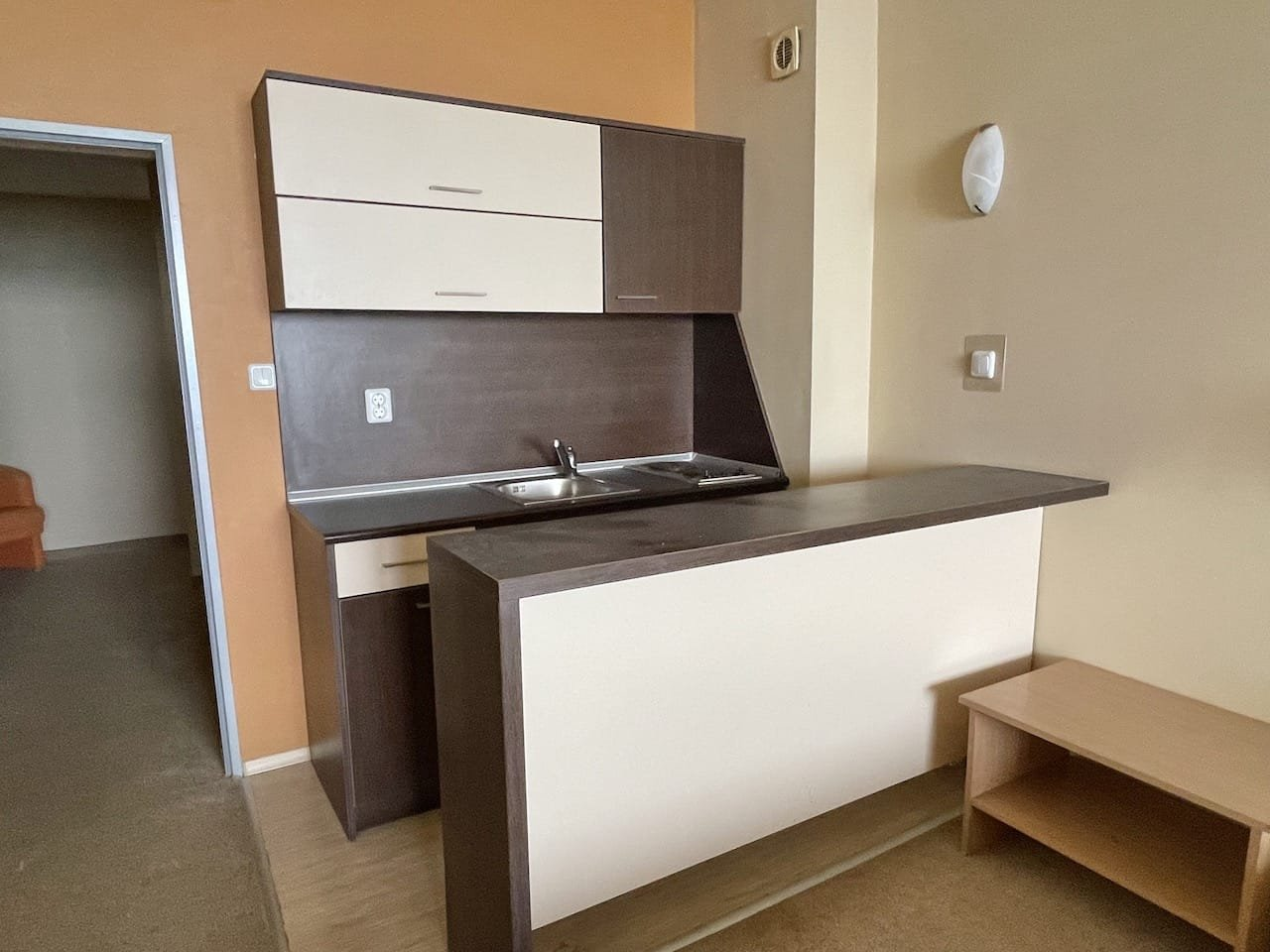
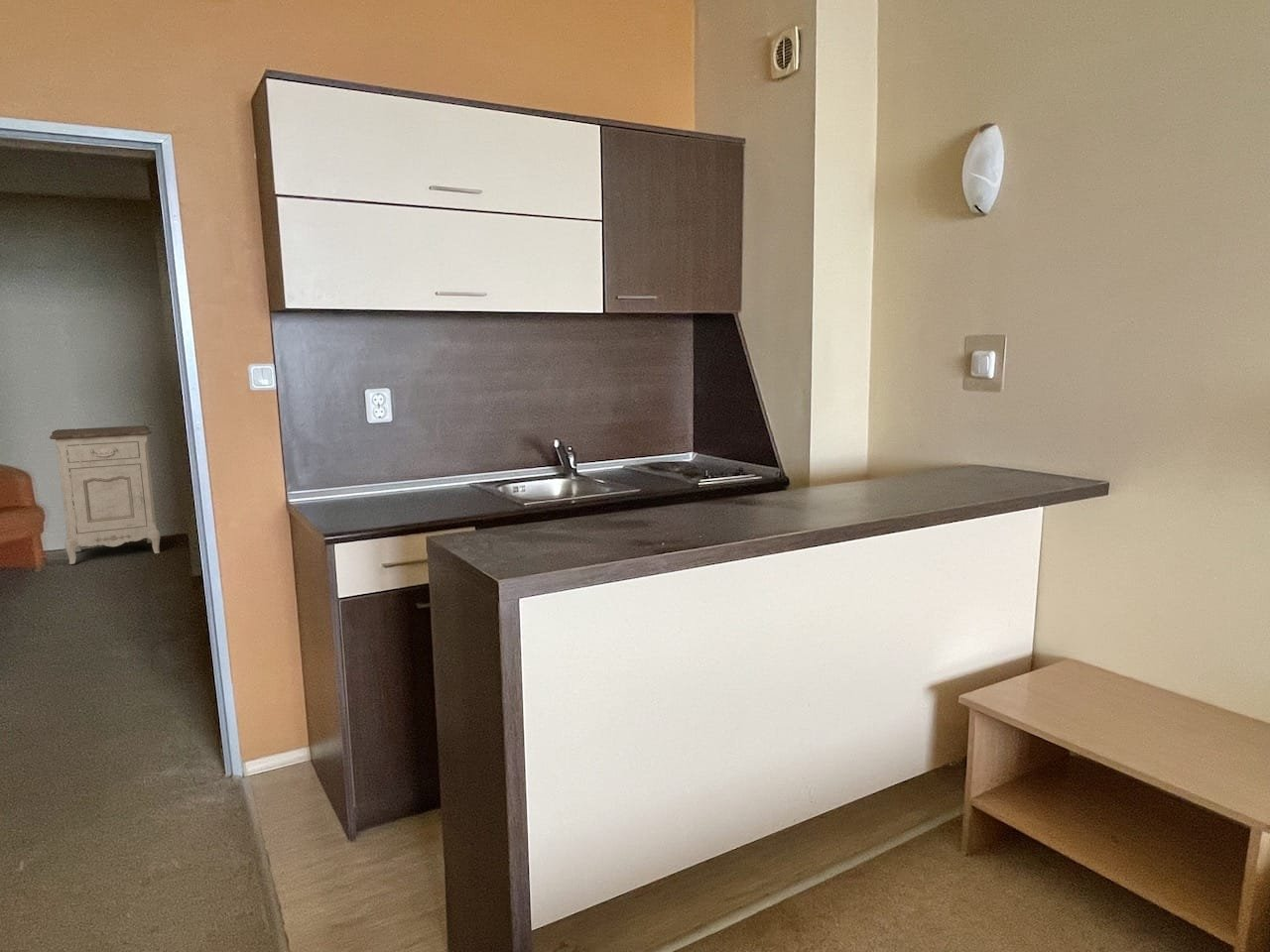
+ nightstand (108, 492)
